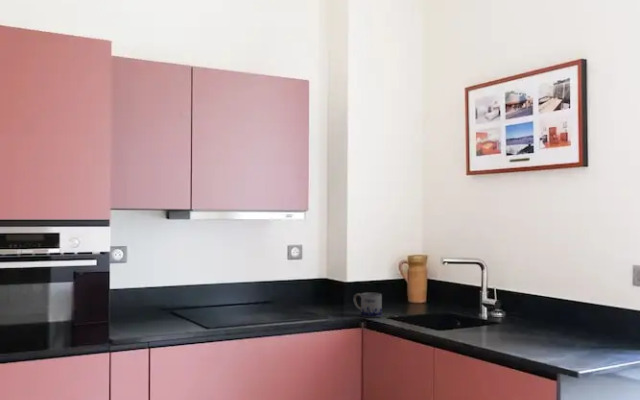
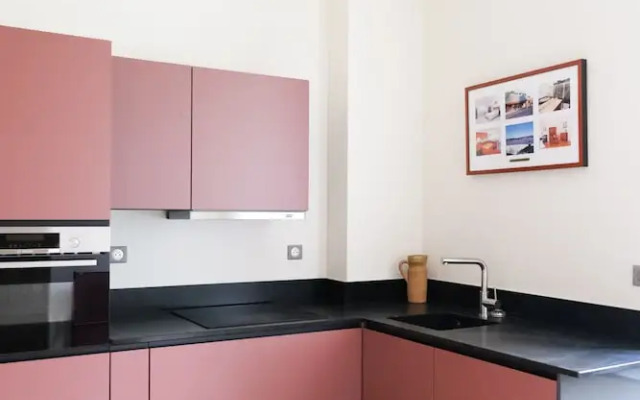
- mug (368, 304)
